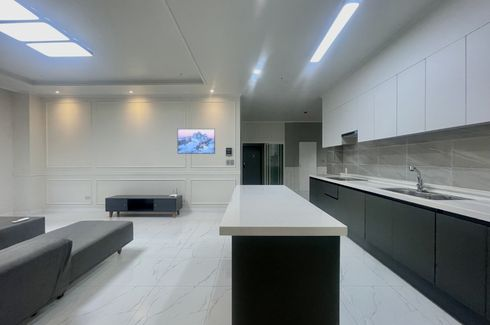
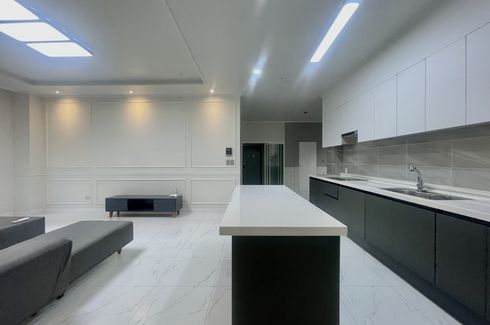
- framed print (196, 141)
